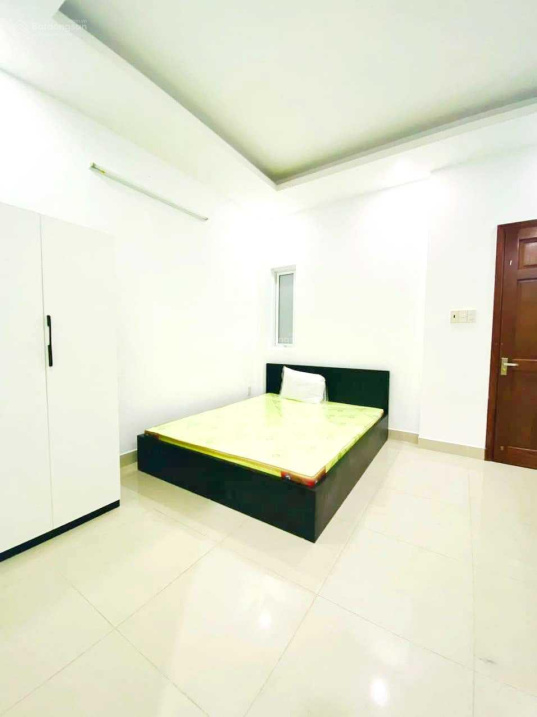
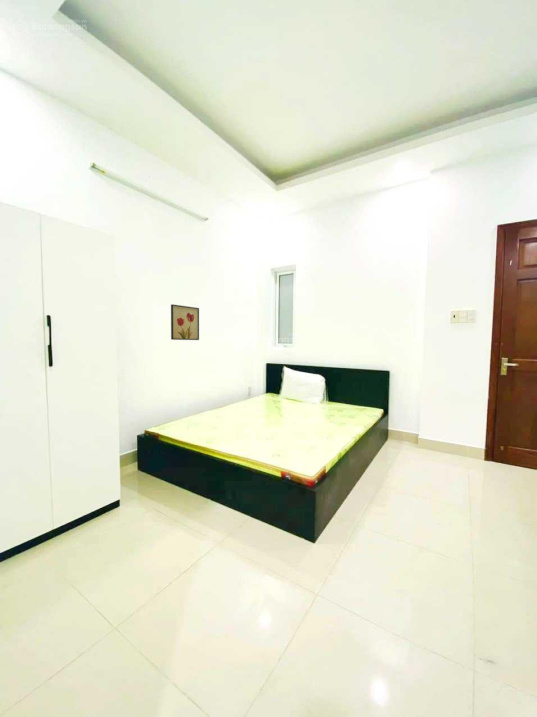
+ wall art (185, 323)
